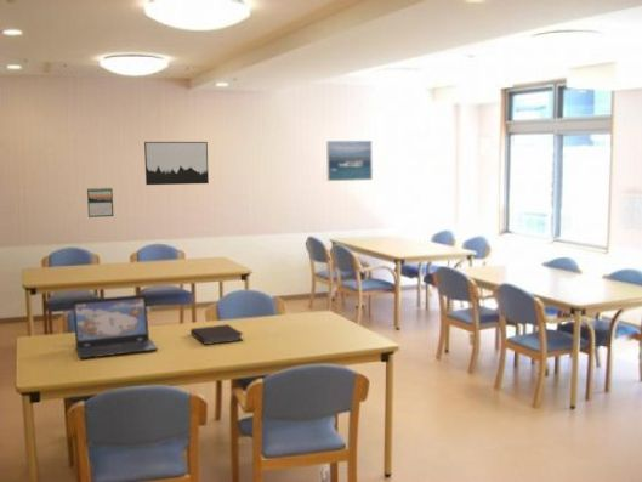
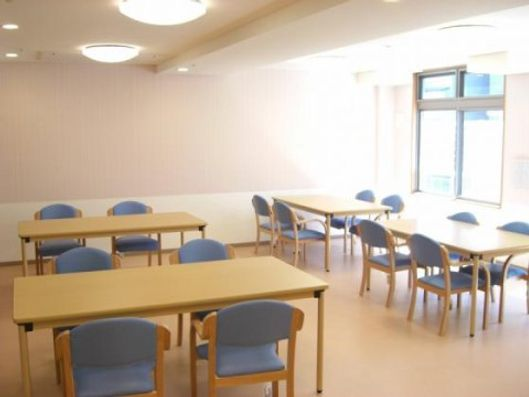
- wall art (176, 163)
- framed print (350, 160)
- laptop (114, 324)
- notebook (216, 334)
- calendar (100, 202)
